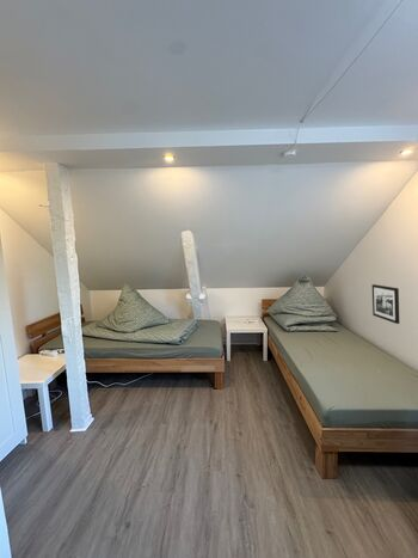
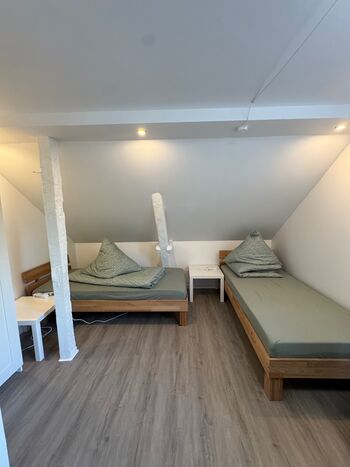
- picture frame (385, 302)
